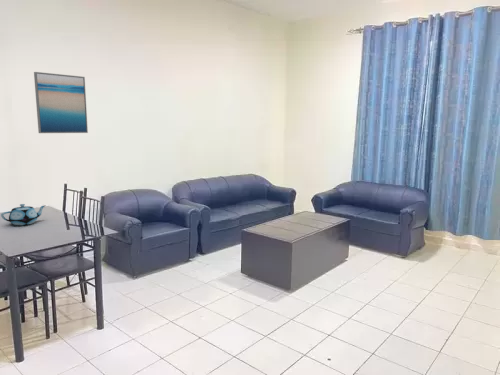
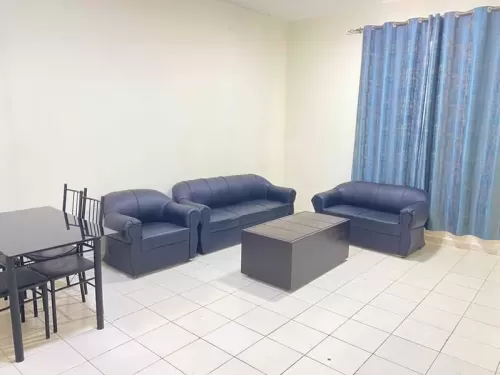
- teapot (24, 213)
- wall art (62, 104)
